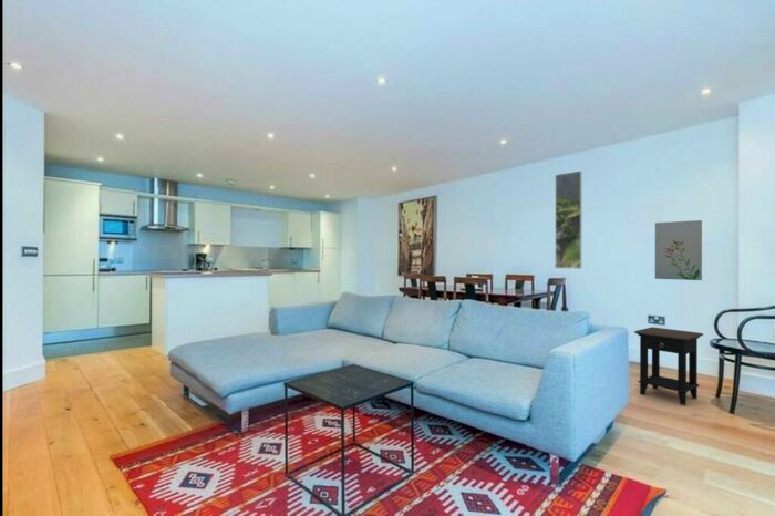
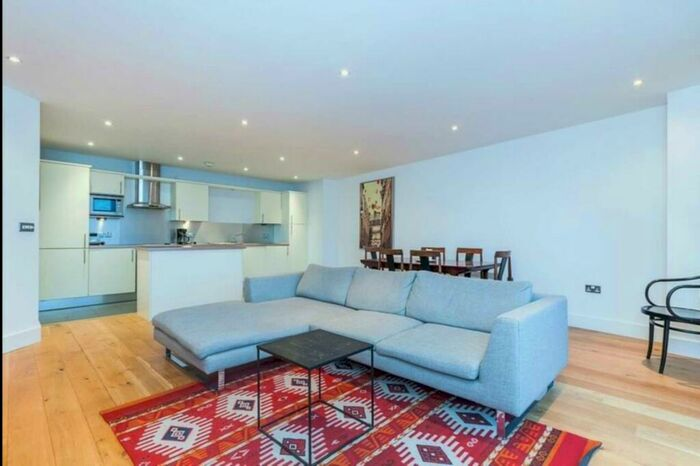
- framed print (568, 220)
- wall art (678, 250)
- side table (659, 363)
